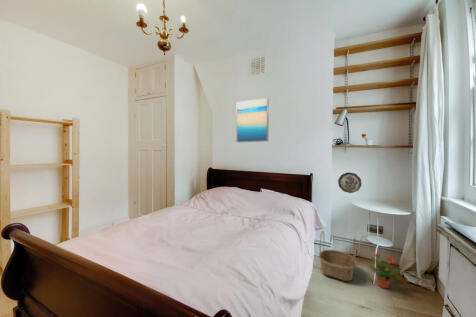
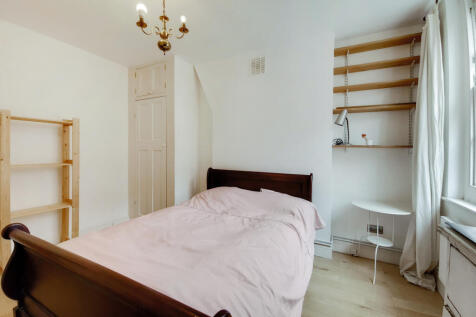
- decorative plate (349, 182)
- basket (337, 253)
- potted plant (383, 269)
- wall art (251, 121)
